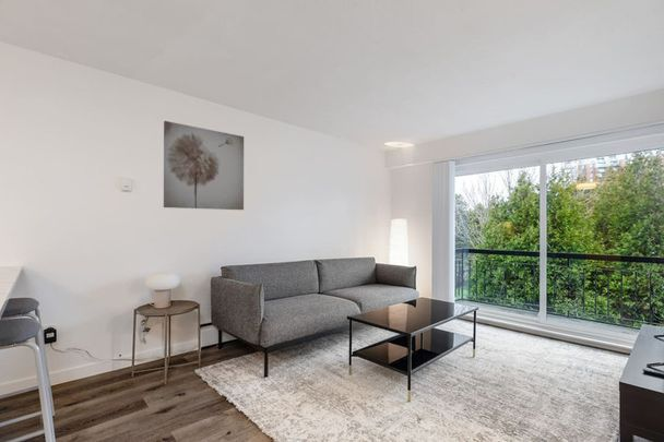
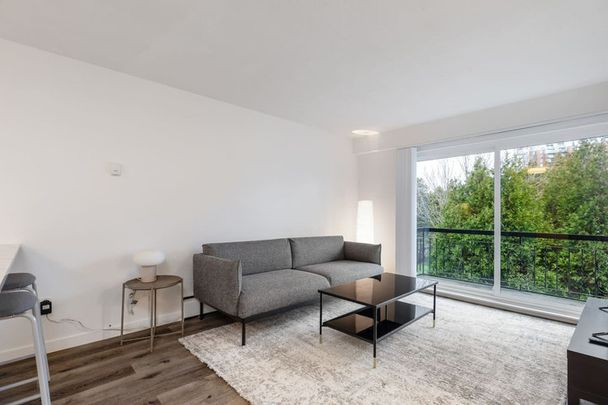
- wall art (206, 169)
